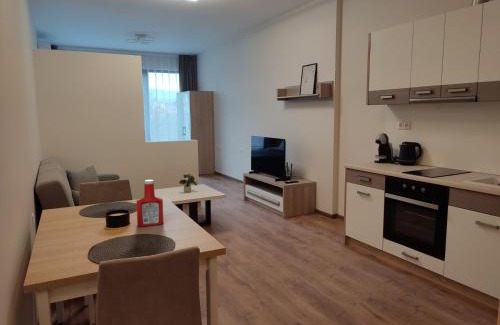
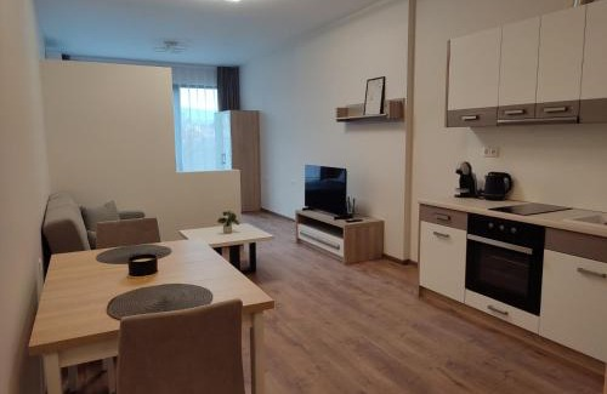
- soap bottle (149, 202)
